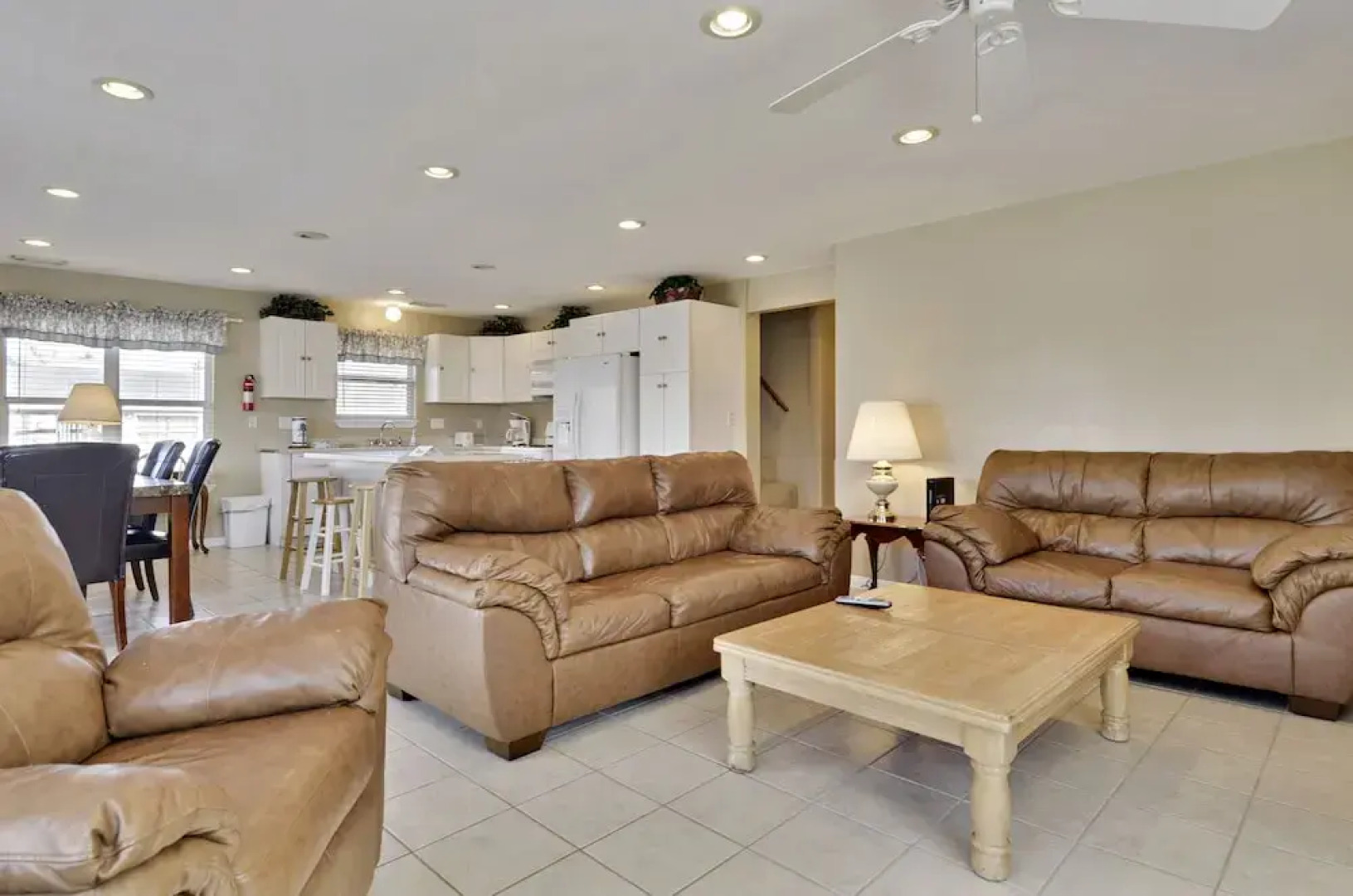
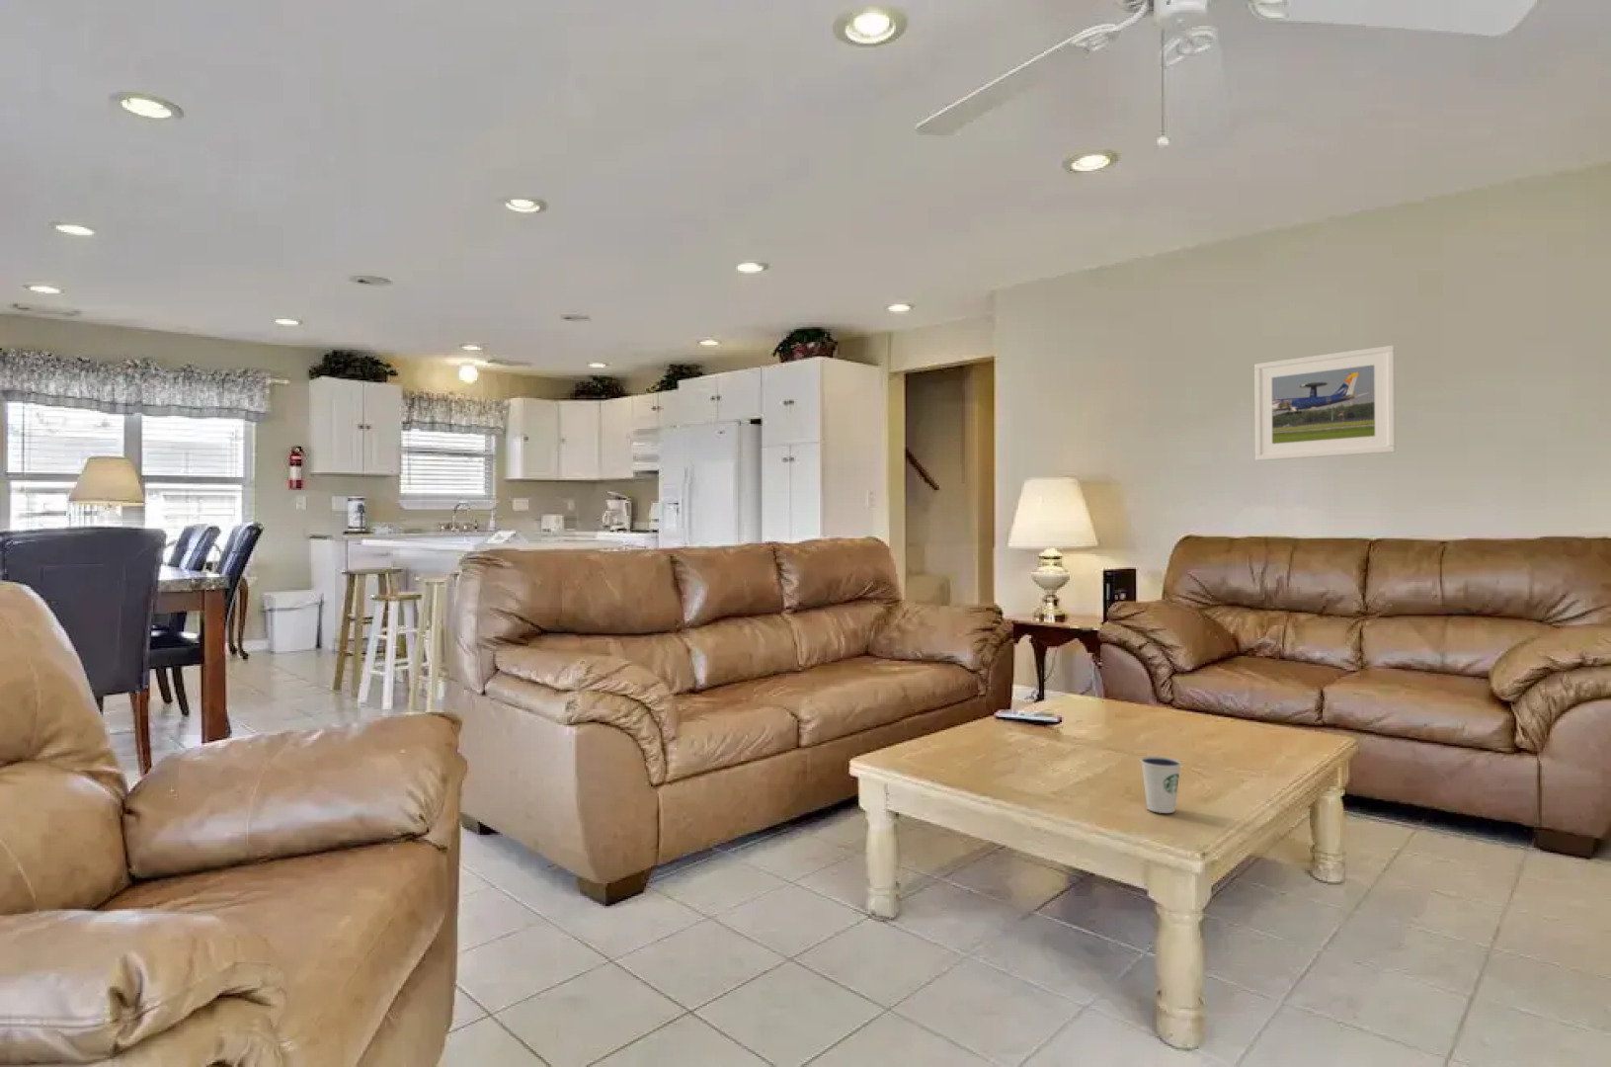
+ dixie cup (1161, 786)
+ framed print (1322, 405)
